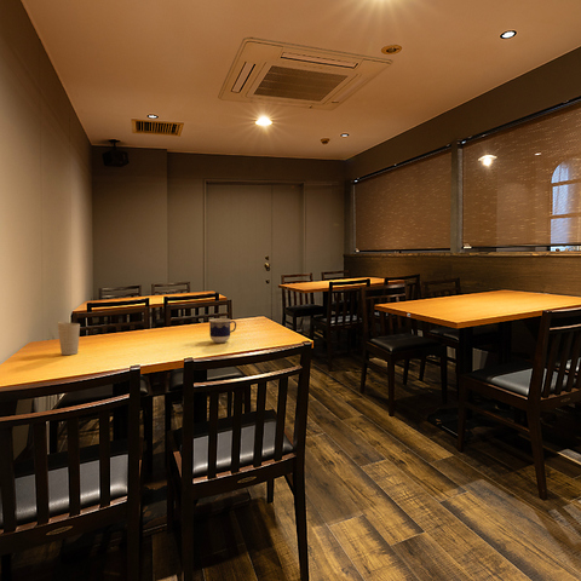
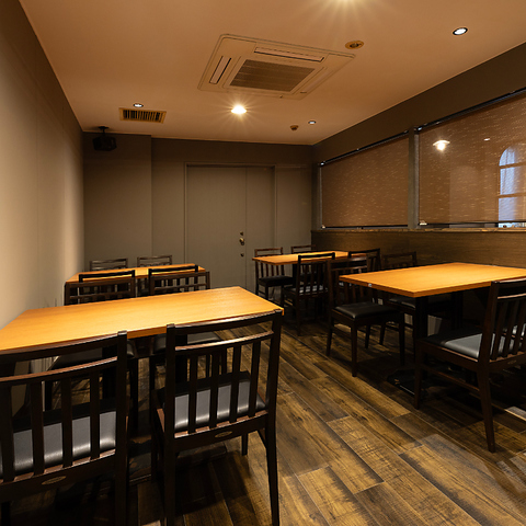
- cup (223, 330)
- cup (69, 336)
